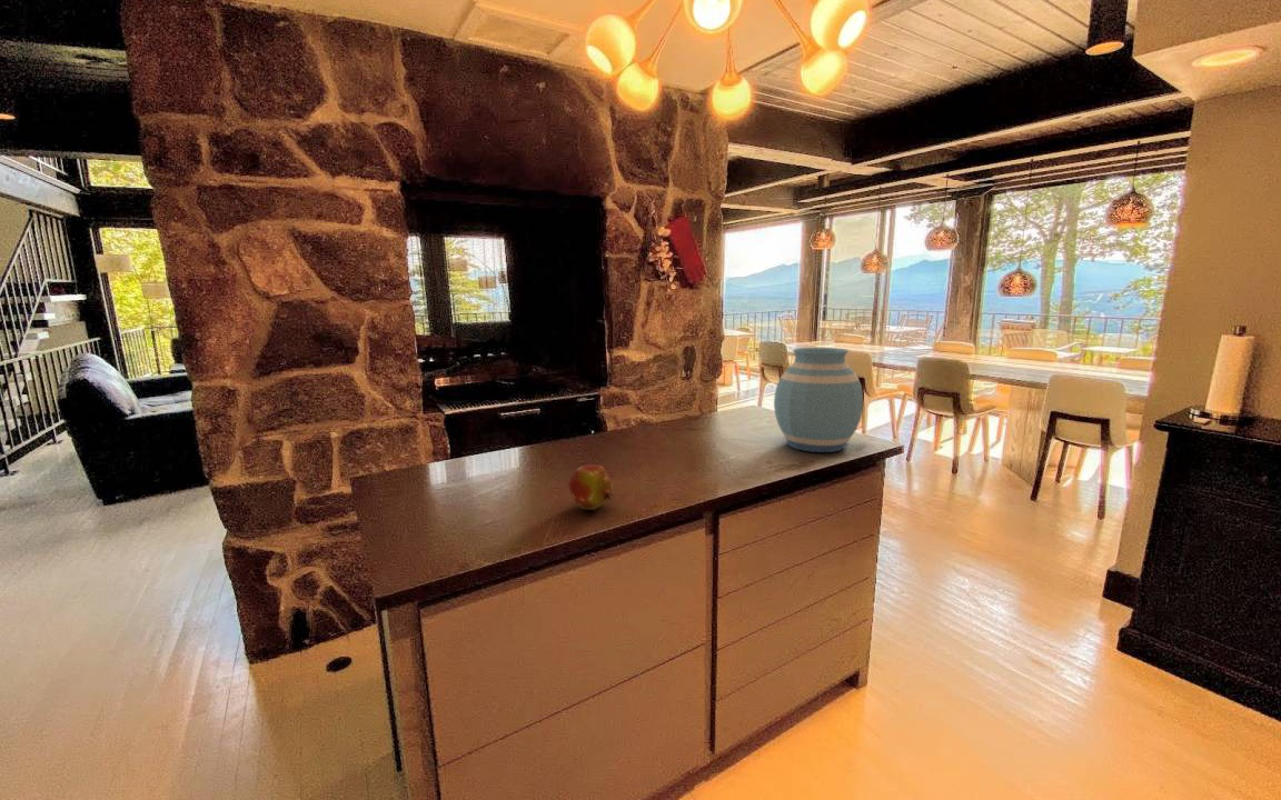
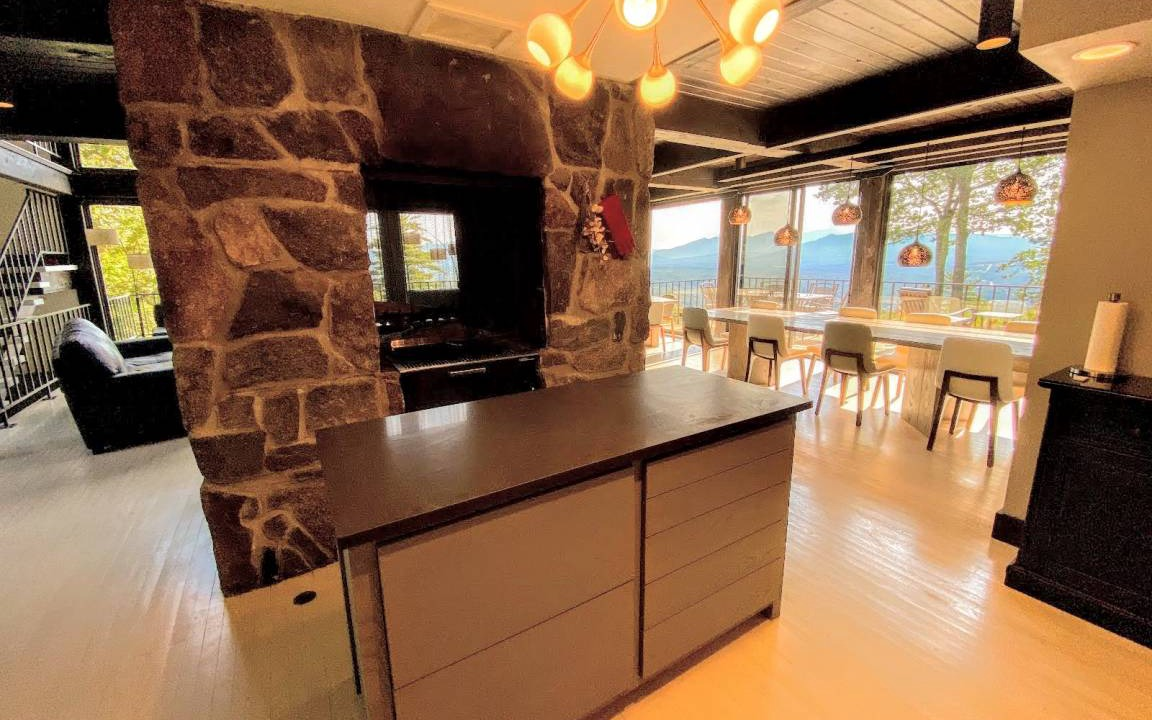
- vase (817, 398)
- fruit (593, 488)
